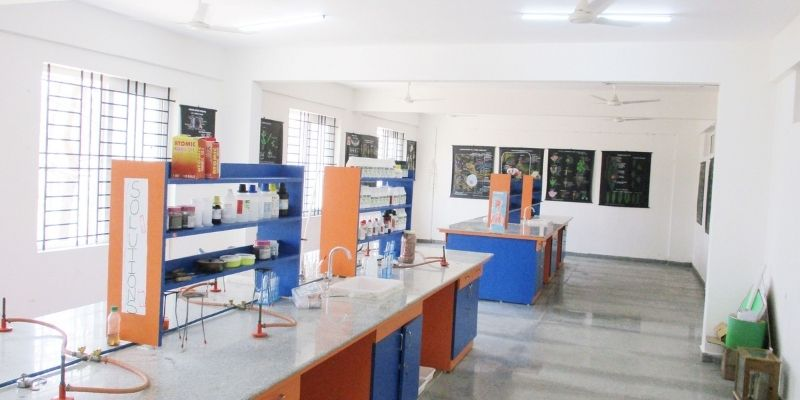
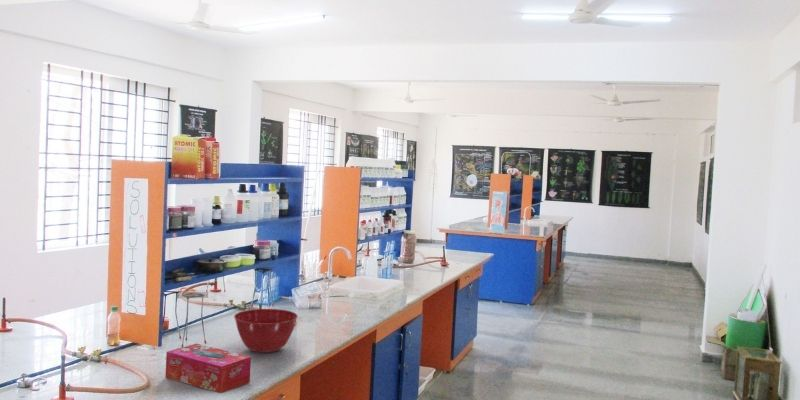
+ tissue box (208, 367)
+ mixing bowl (265, 331)
